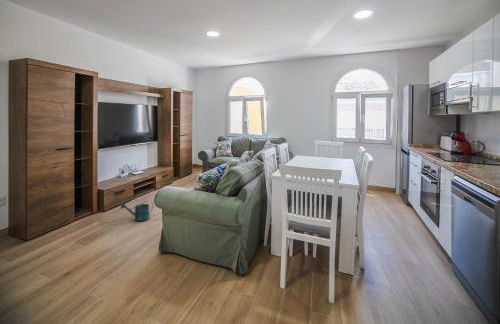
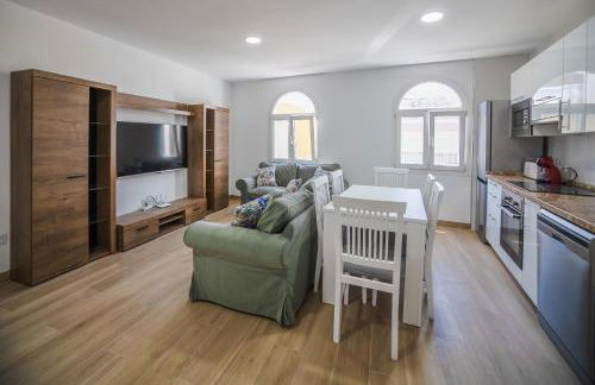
- watering can (137, 210)
